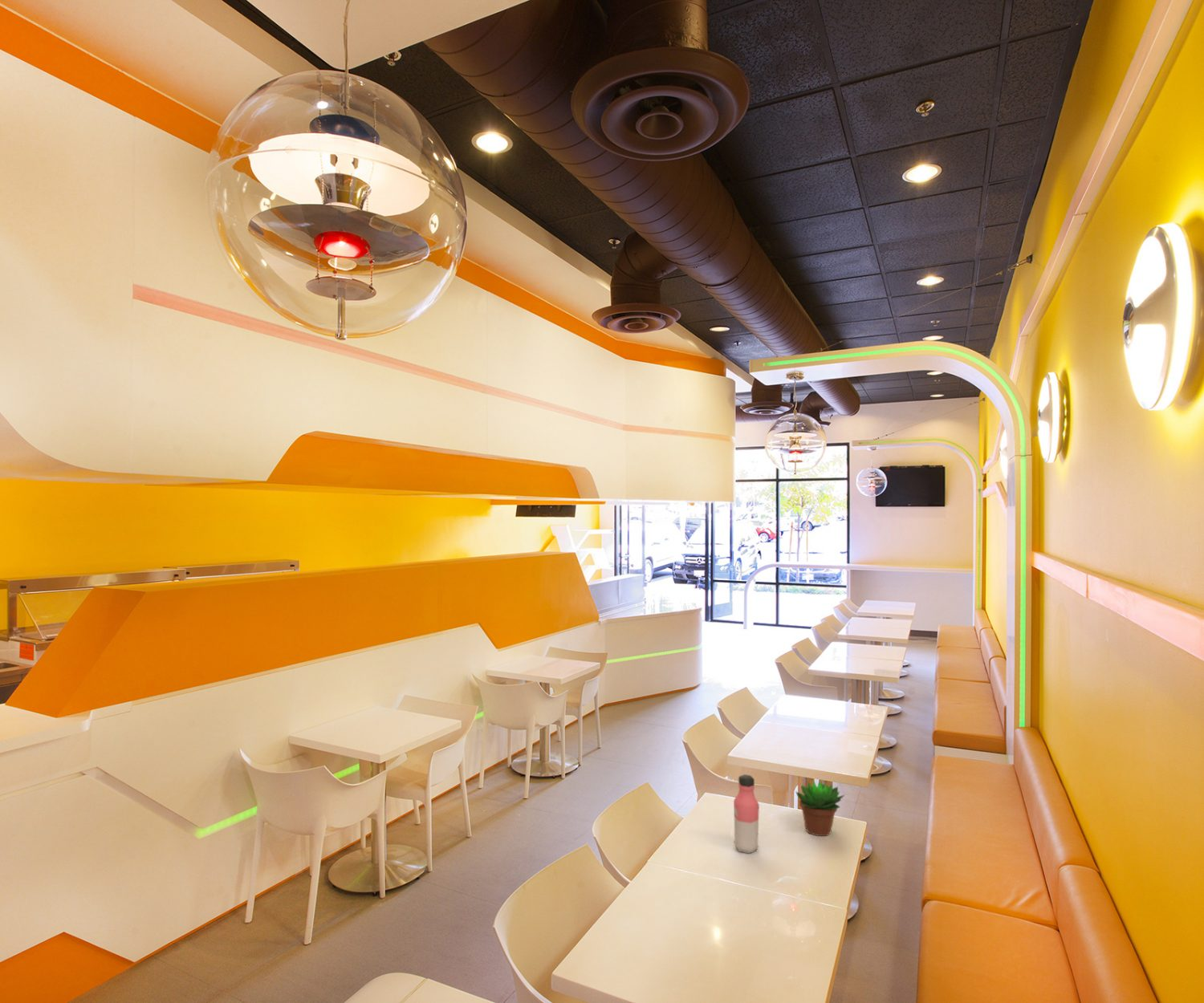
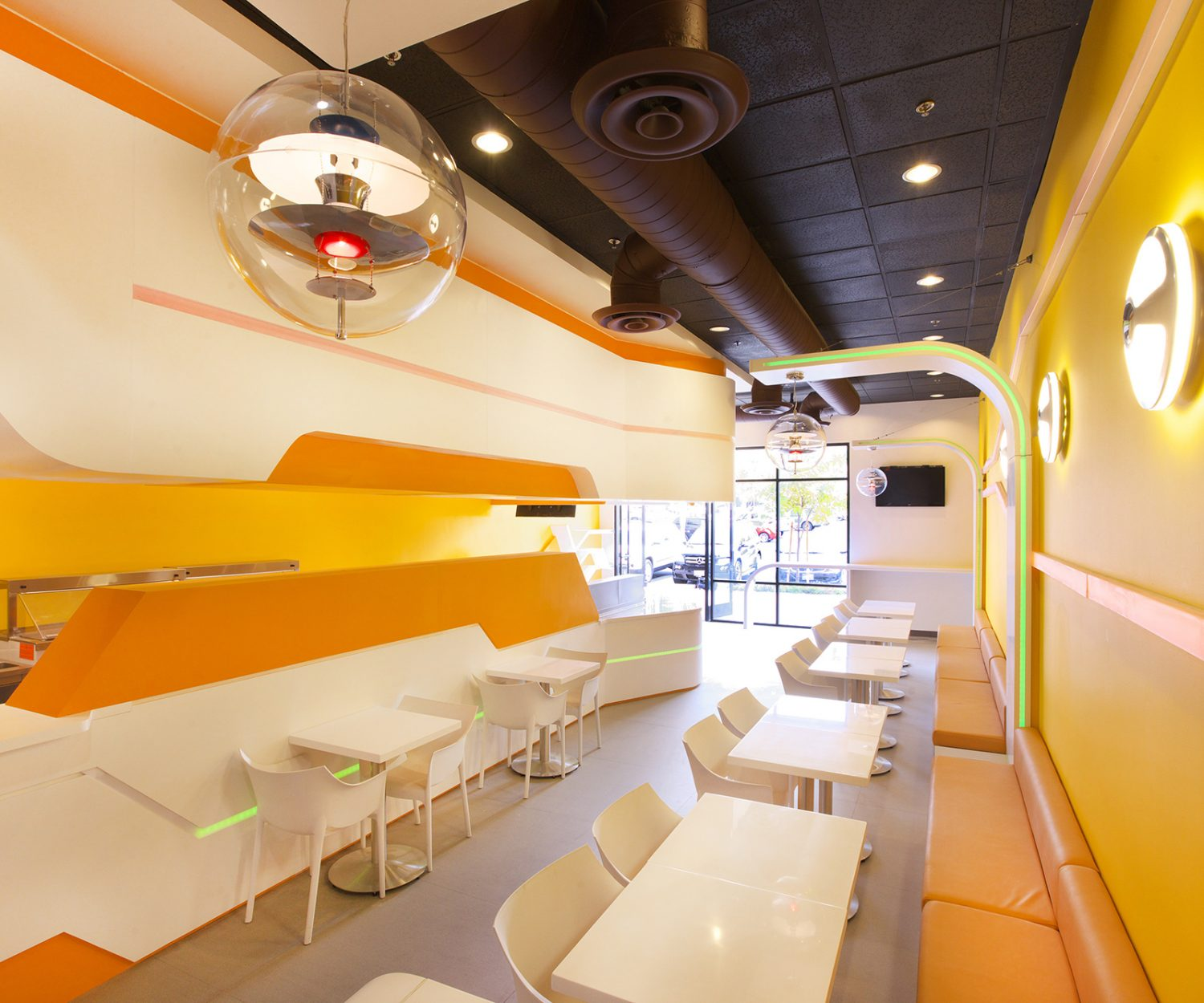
- succulent plant (820, 807)
- water bottle (746, 812)
